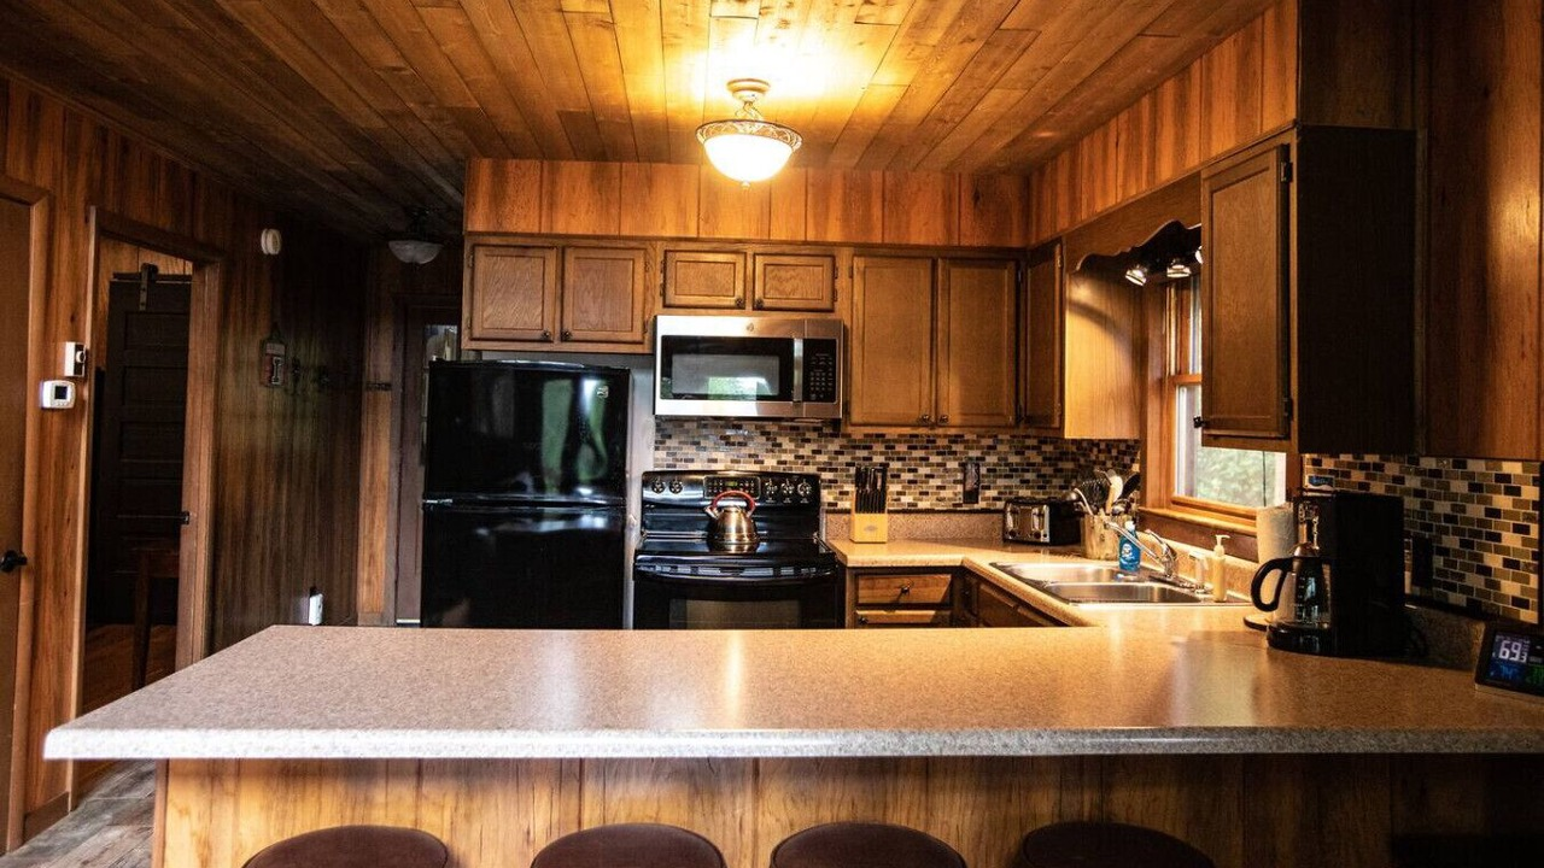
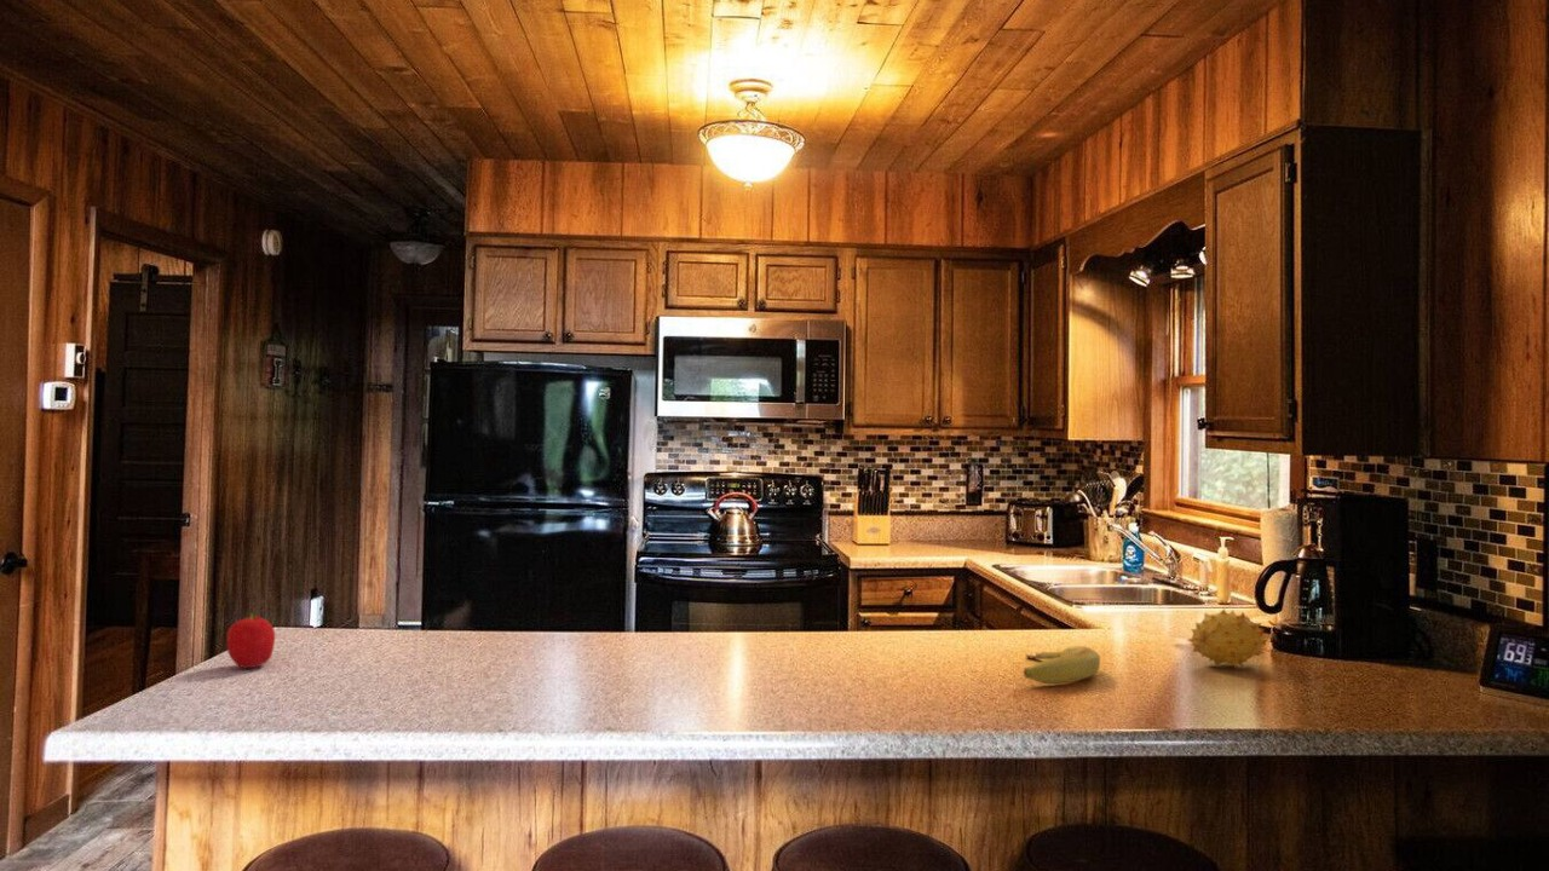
+ banana (1050, 658)
+ fruit (1228, 636)
+ fruit (252, 639)
